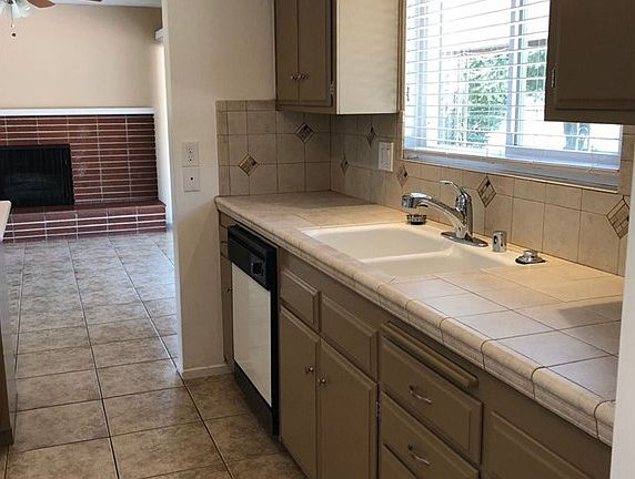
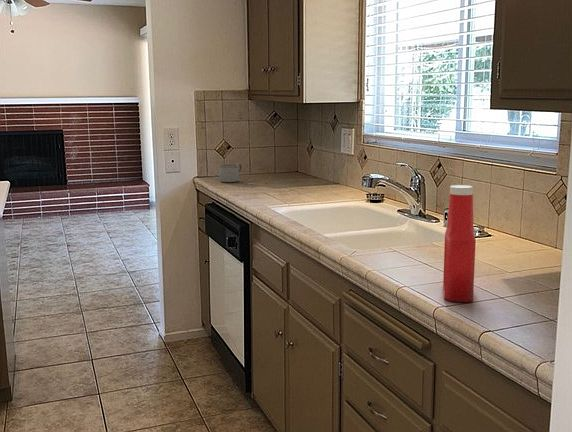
+ mug (230, 172)
+ soap bottle (459, 240)
